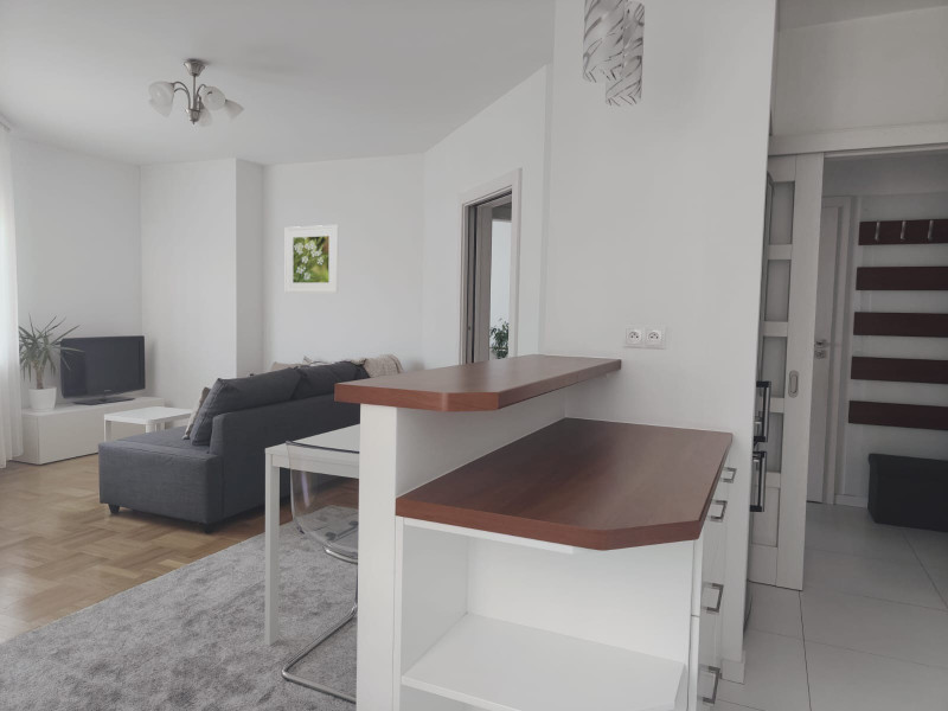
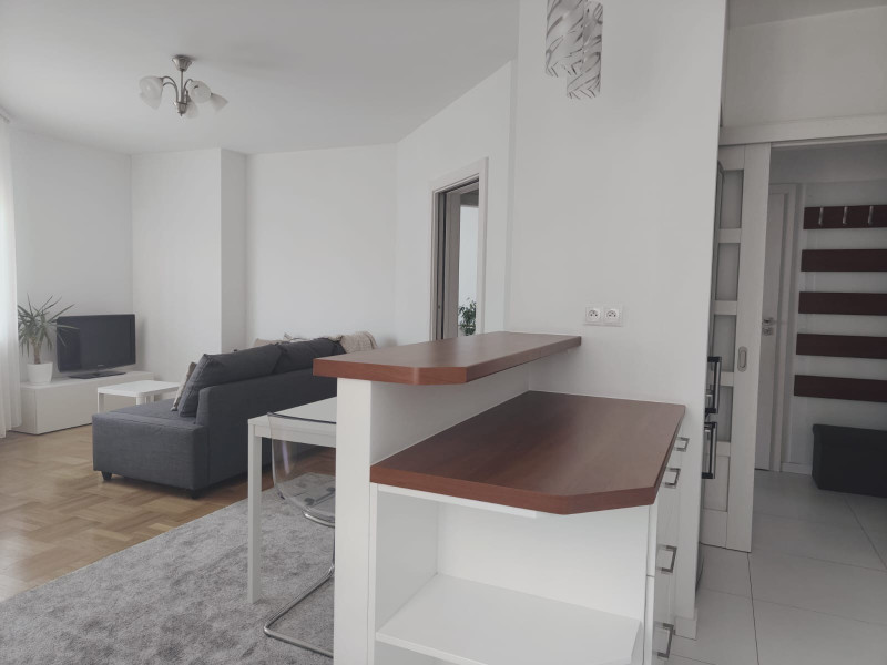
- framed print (310, 260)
